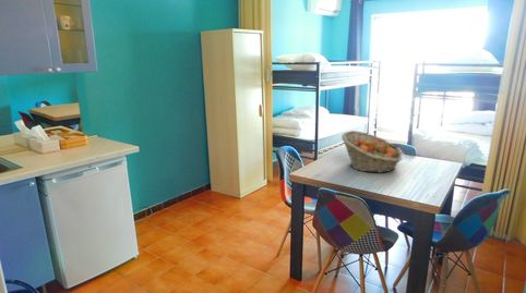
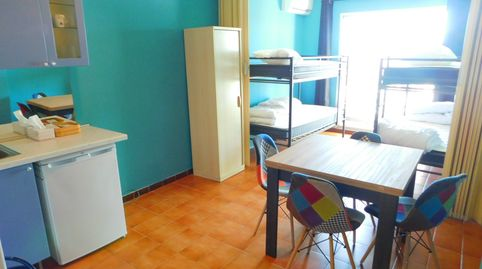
- fruit basket (371, 150)
